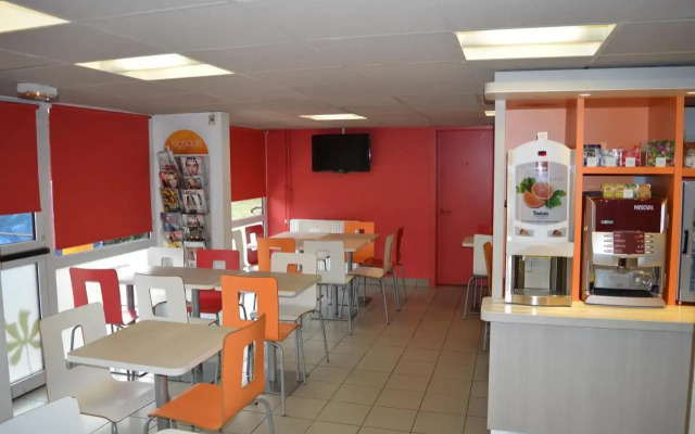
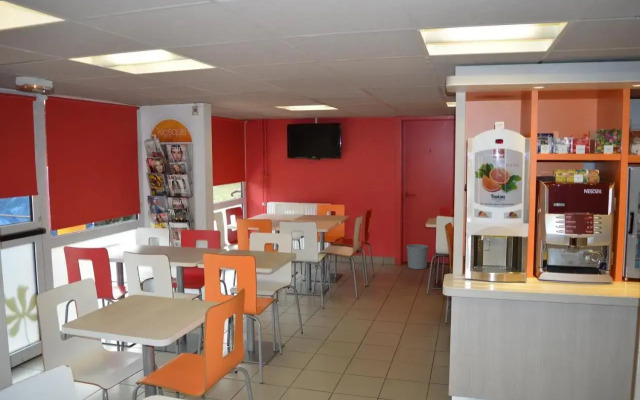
+ waste bin (417, 256)
